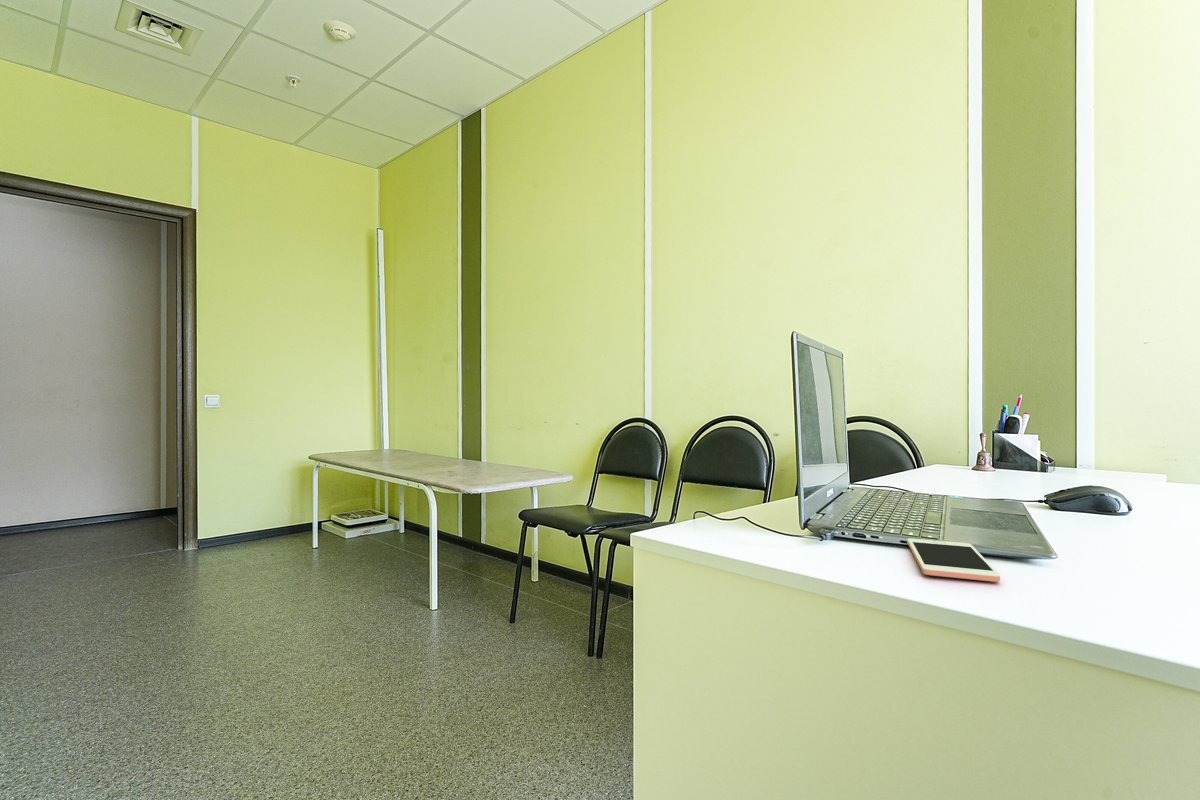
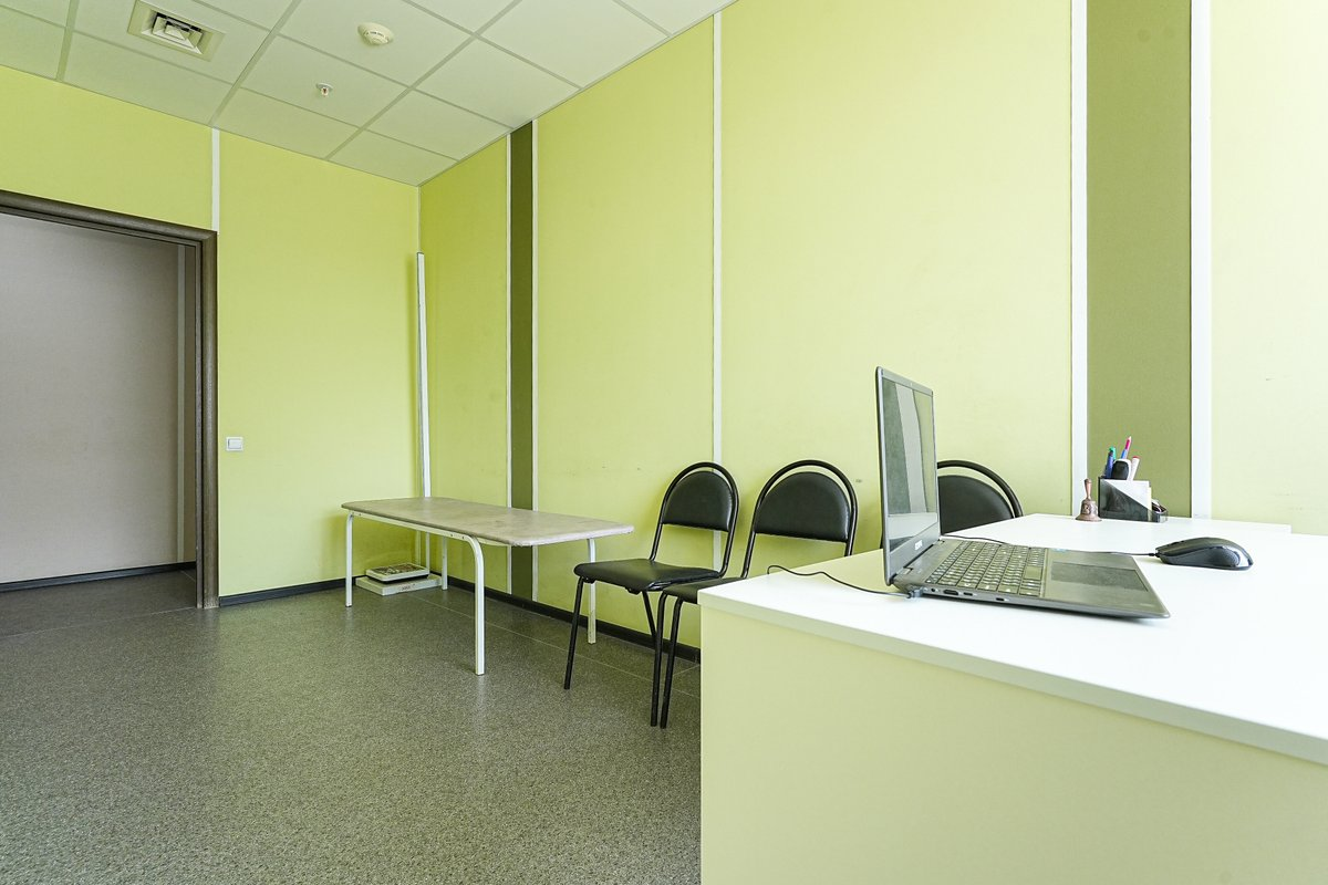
- cell phone (948, 557)
